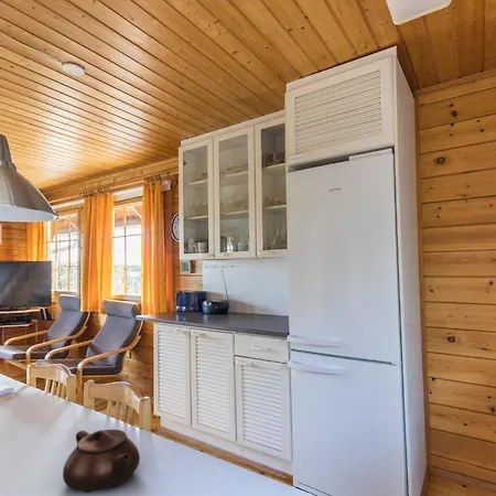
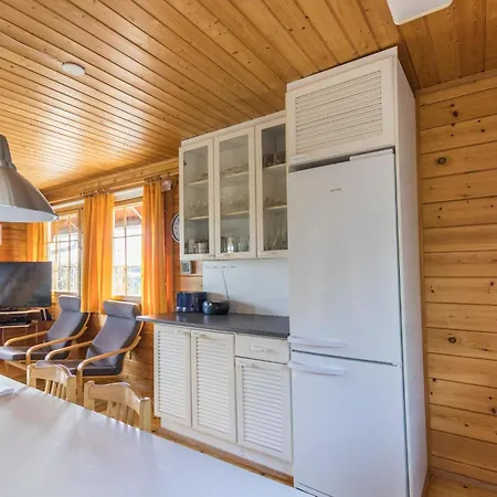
- teapot (103, 452)
